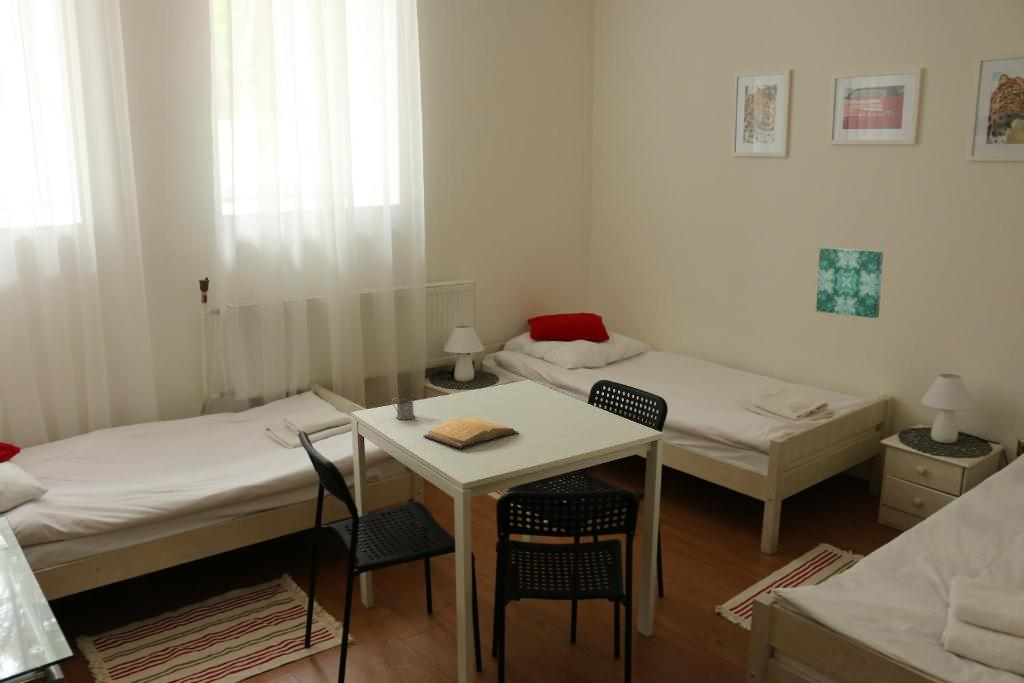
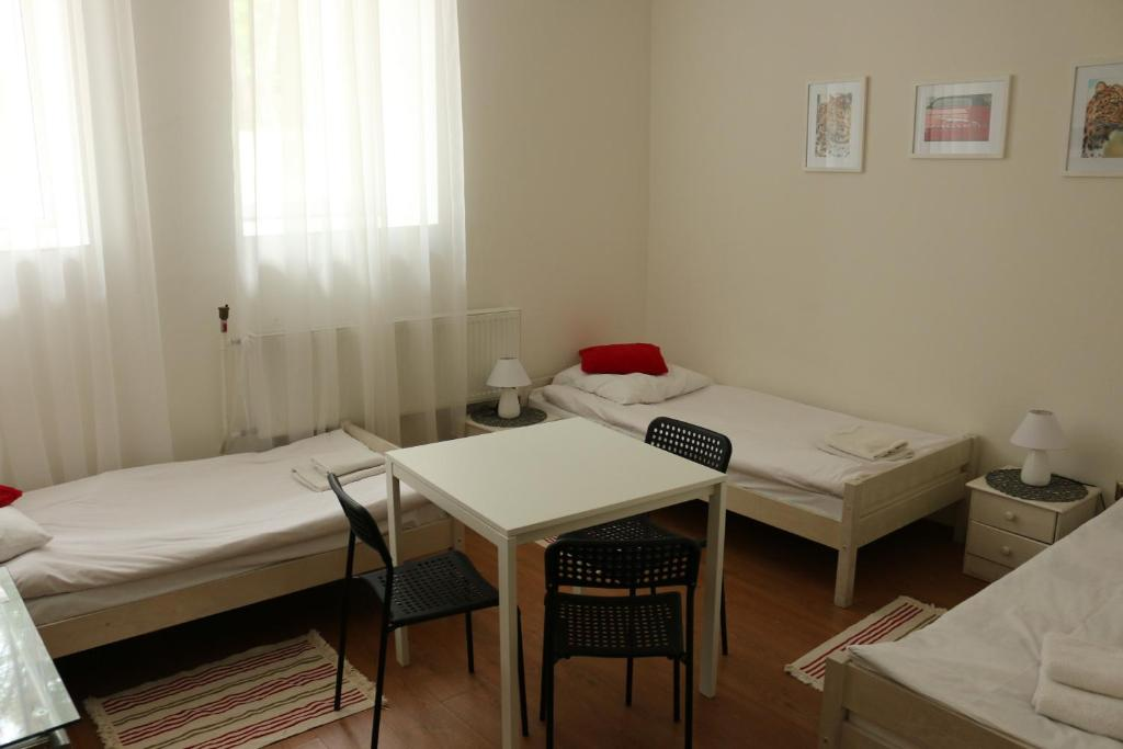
- tea glass holder (403, 404)
- book (471, 429)
- wall art (848, 282)
